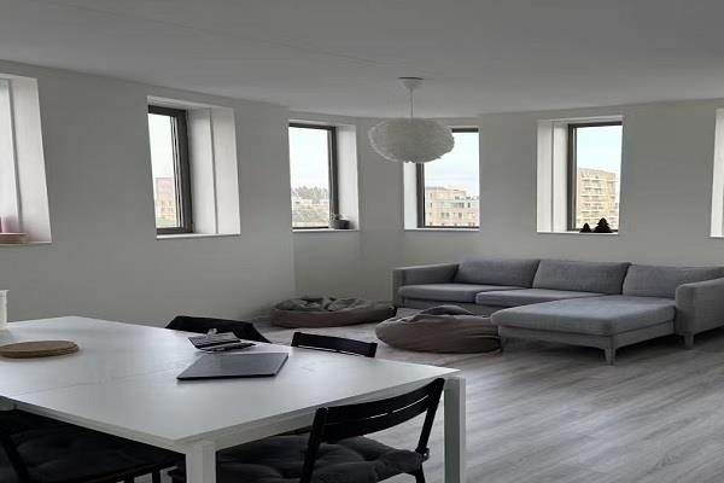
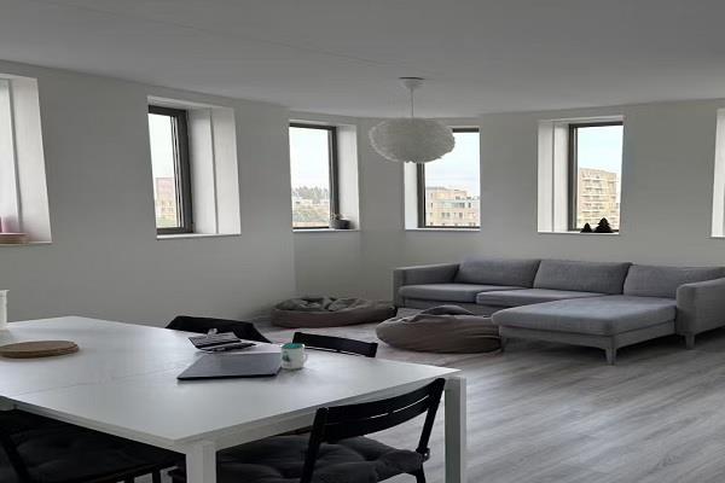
+ mug (295, 356)
